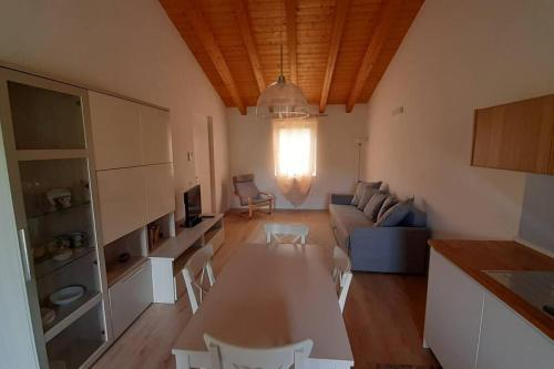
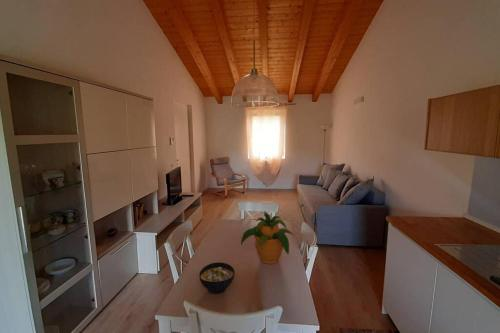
+ potted plant (270, 235)
+ bowl (217, 279)
